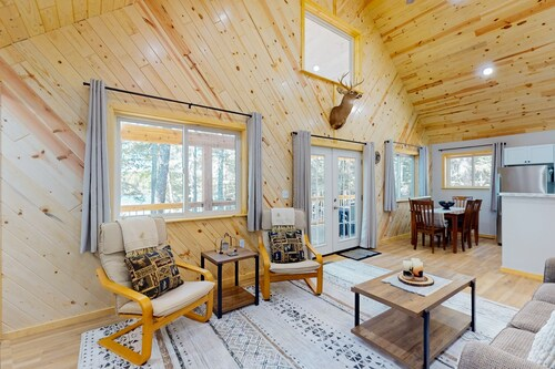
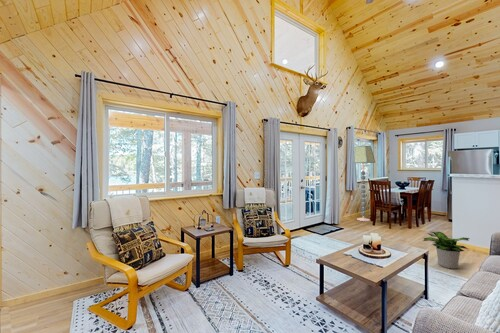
+ floor lamp (363, 182)
+ potted plant (445, 250)
